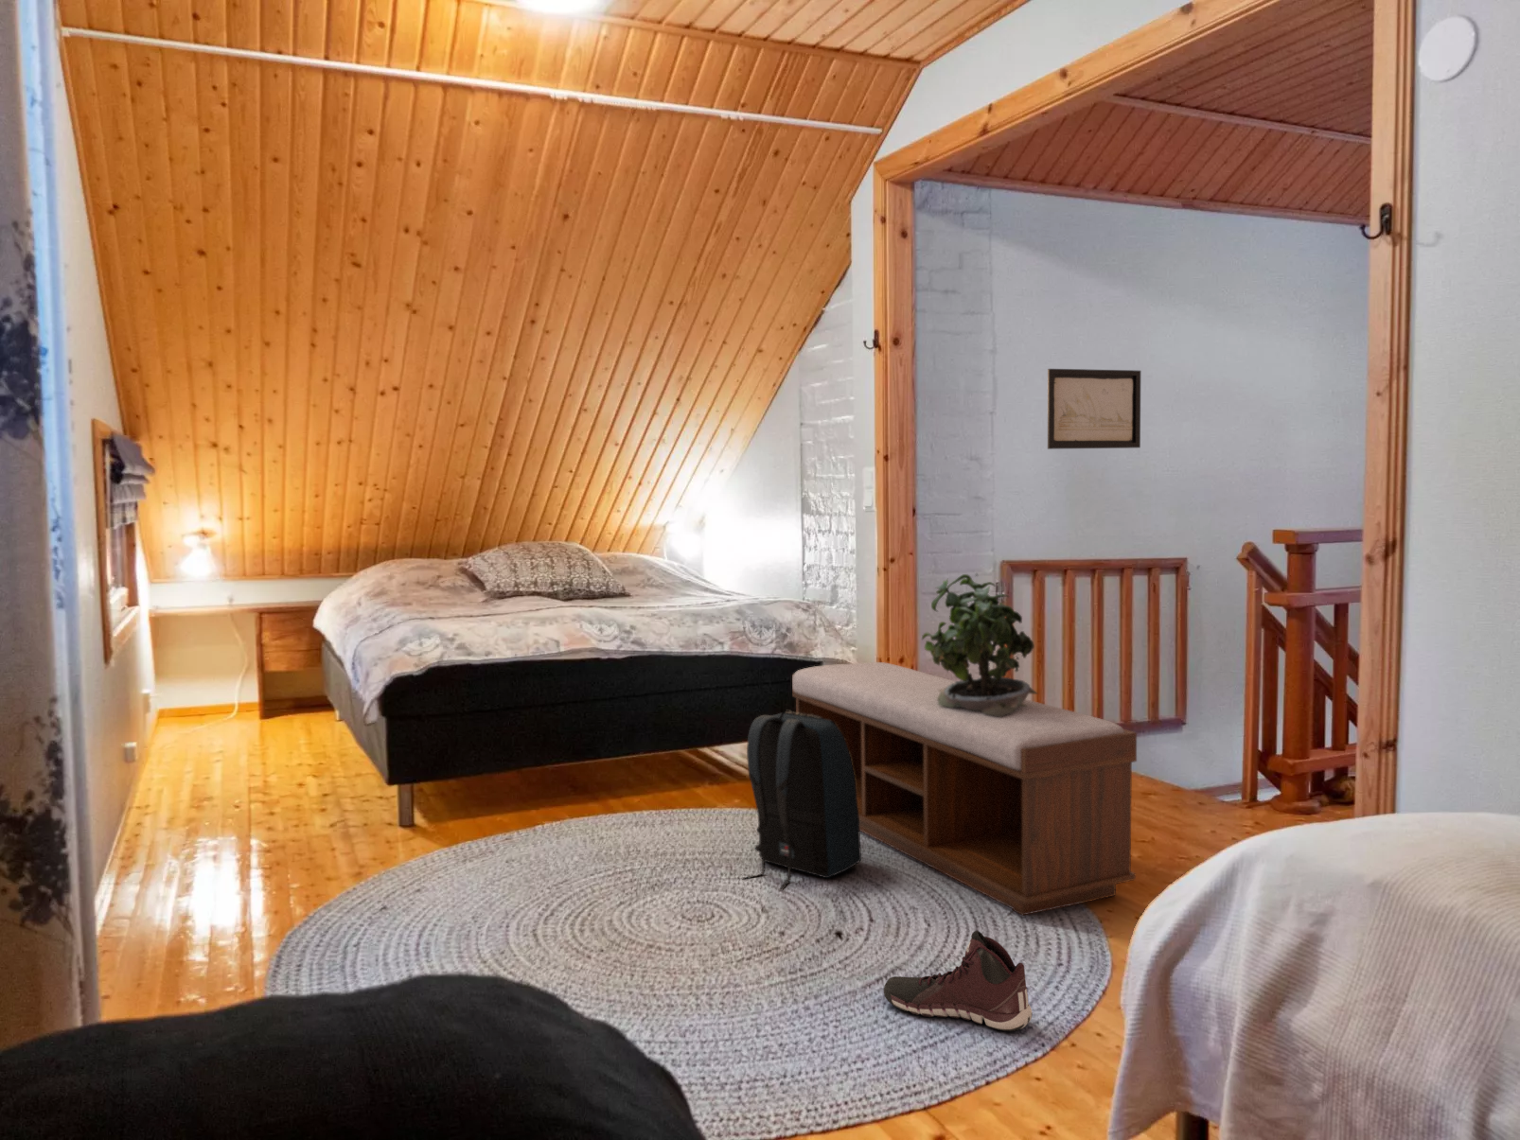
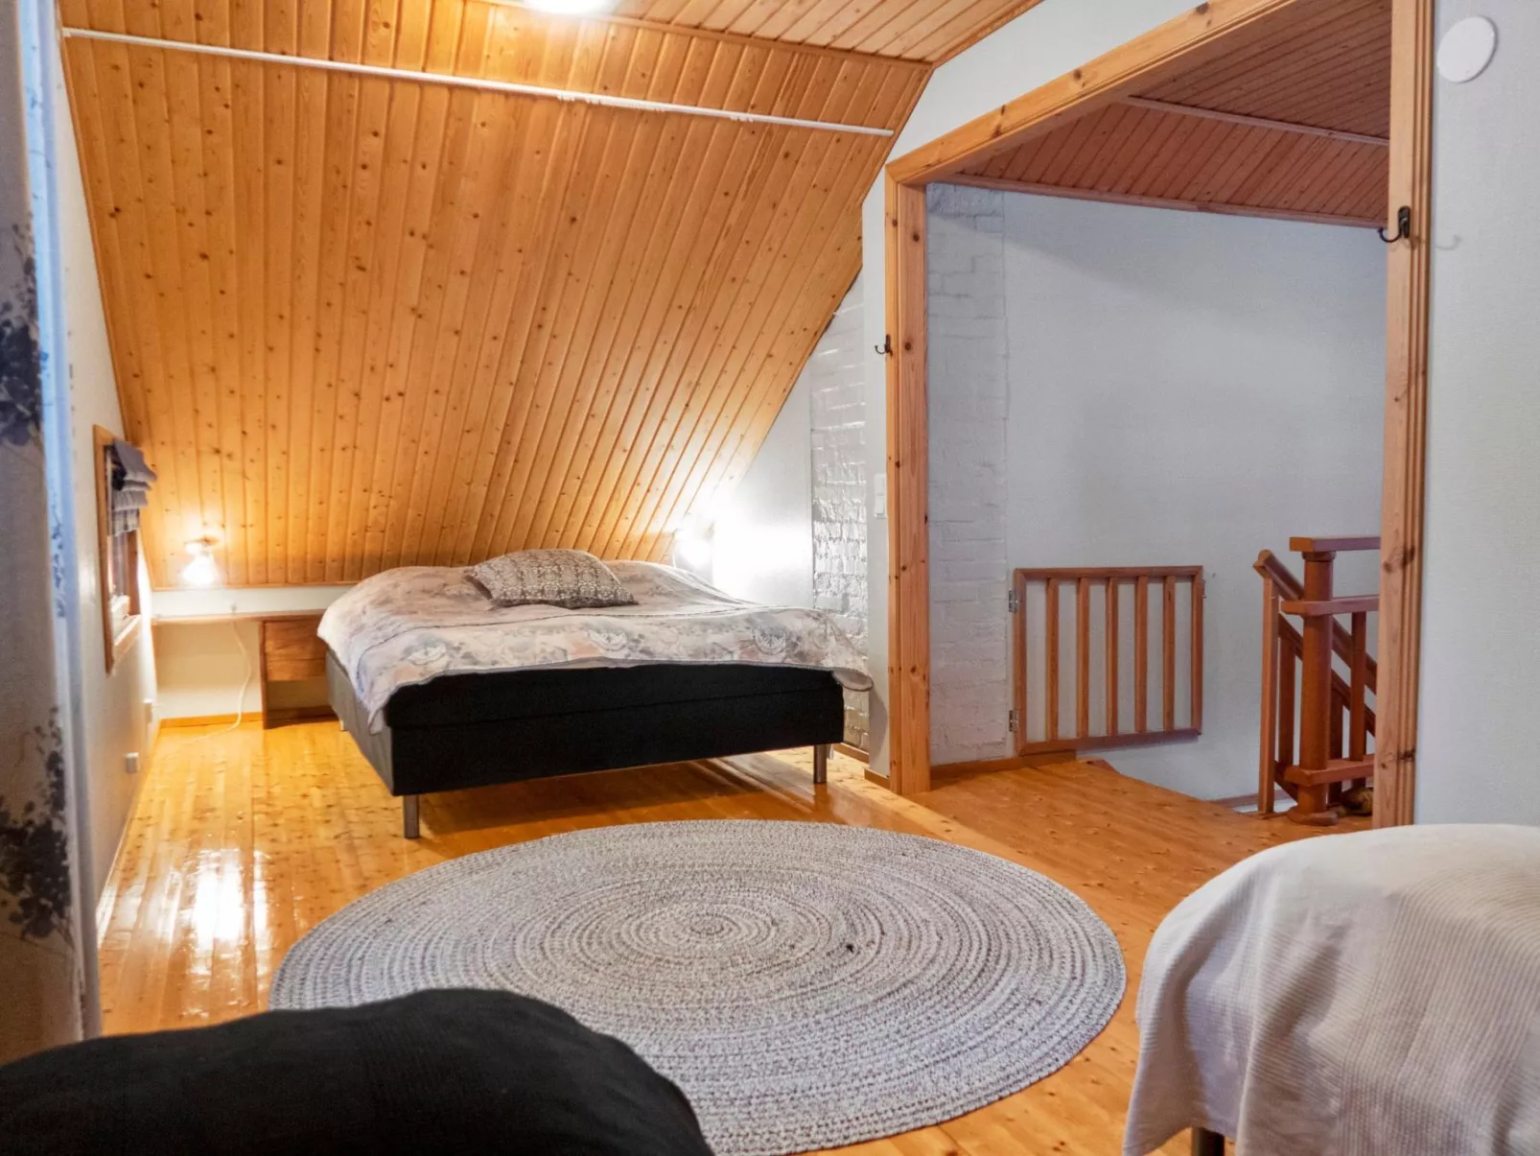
- wall art (1094, 408)
- potted plant (982, 637)
- backpack (795, 789)
- bench (939, 766)
- sneaker (957, 970)
